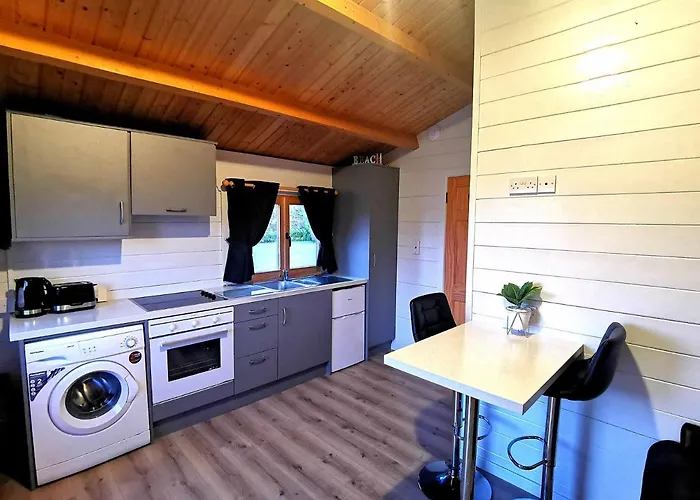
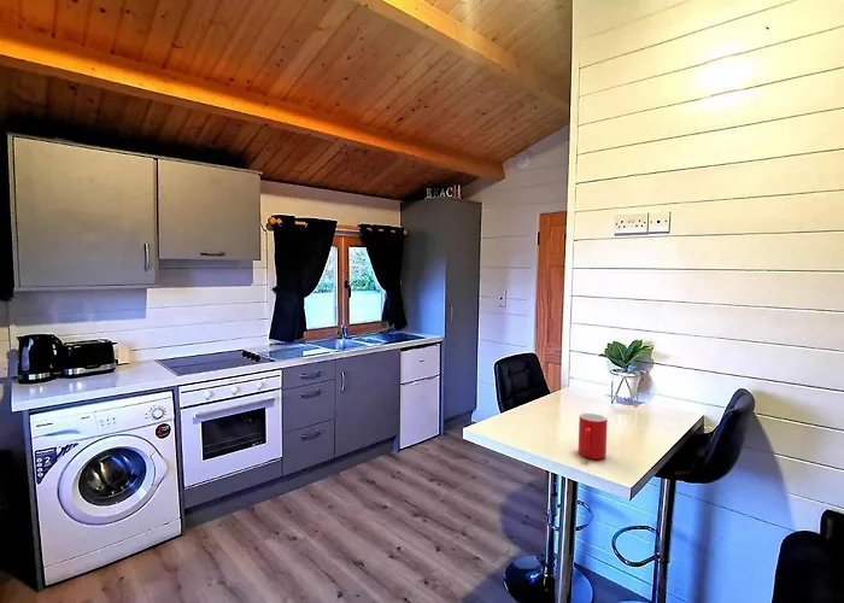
+ cup (590, 437)
